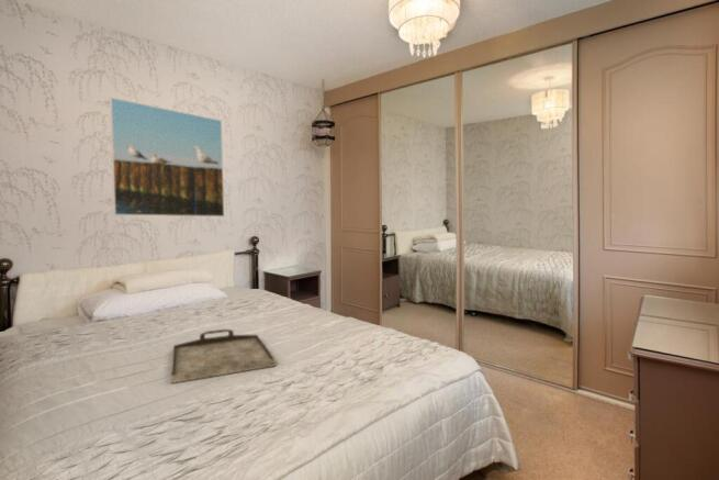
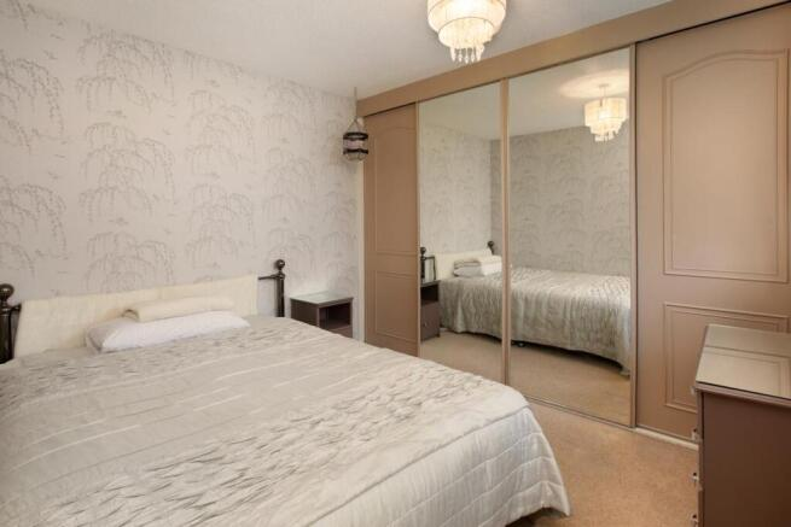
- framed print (172, 163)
- serving tray (221, 349)
